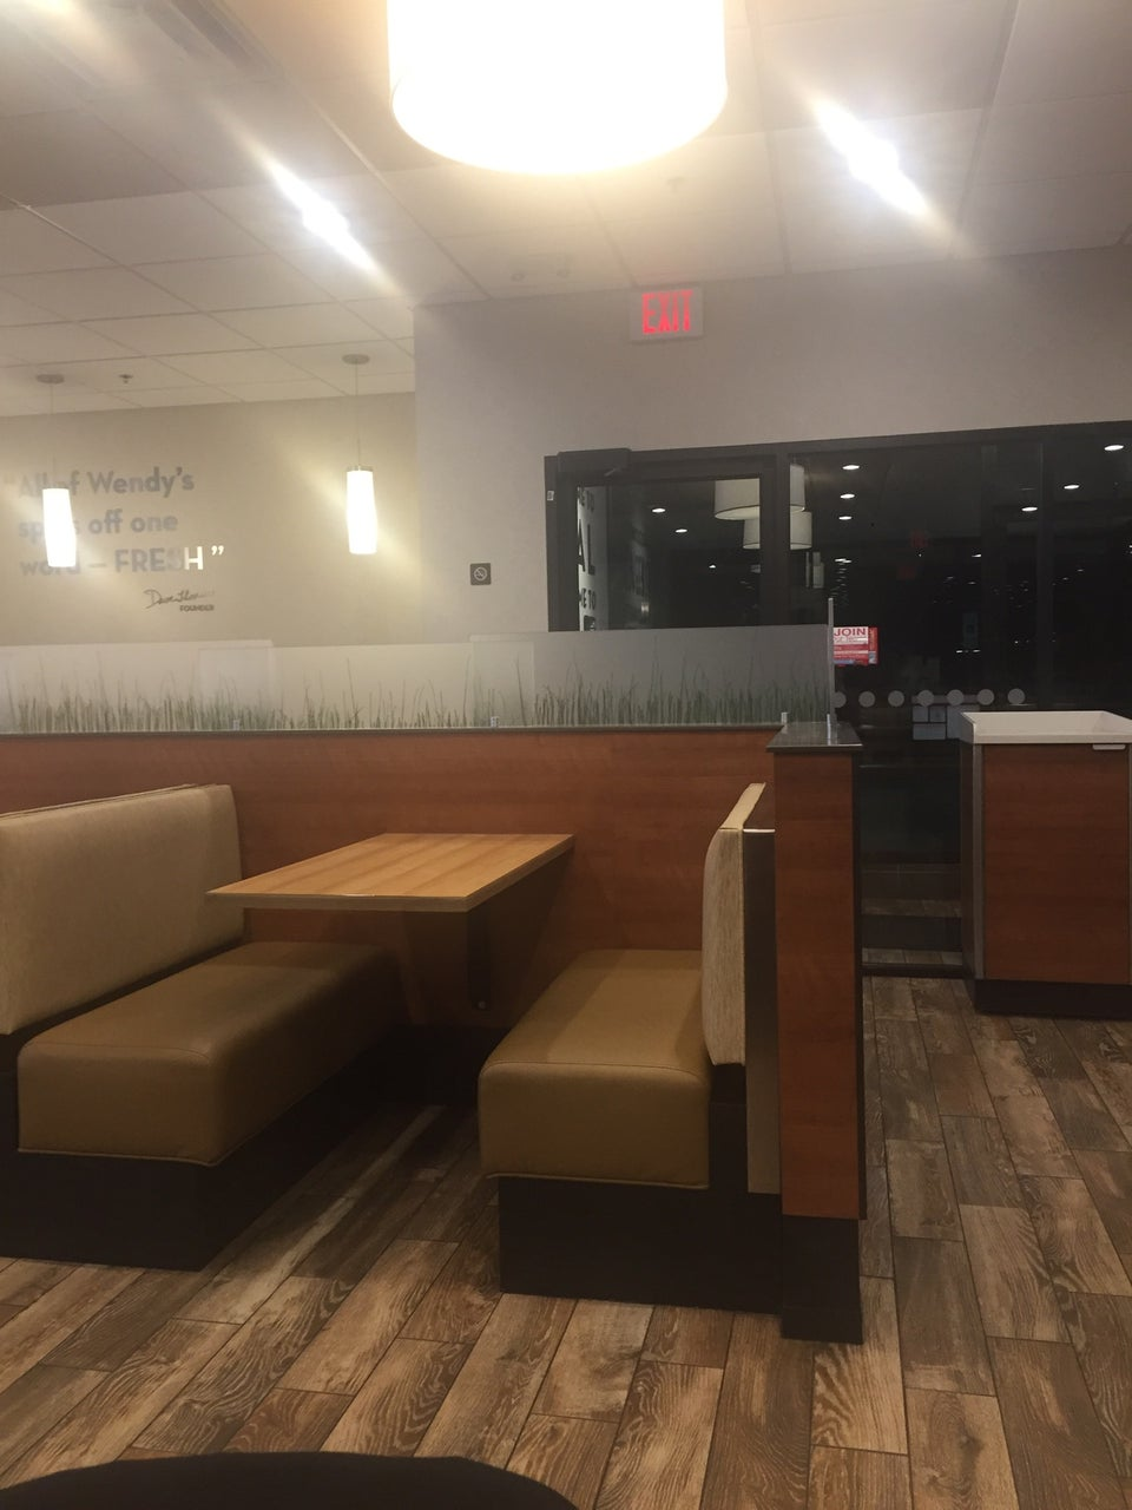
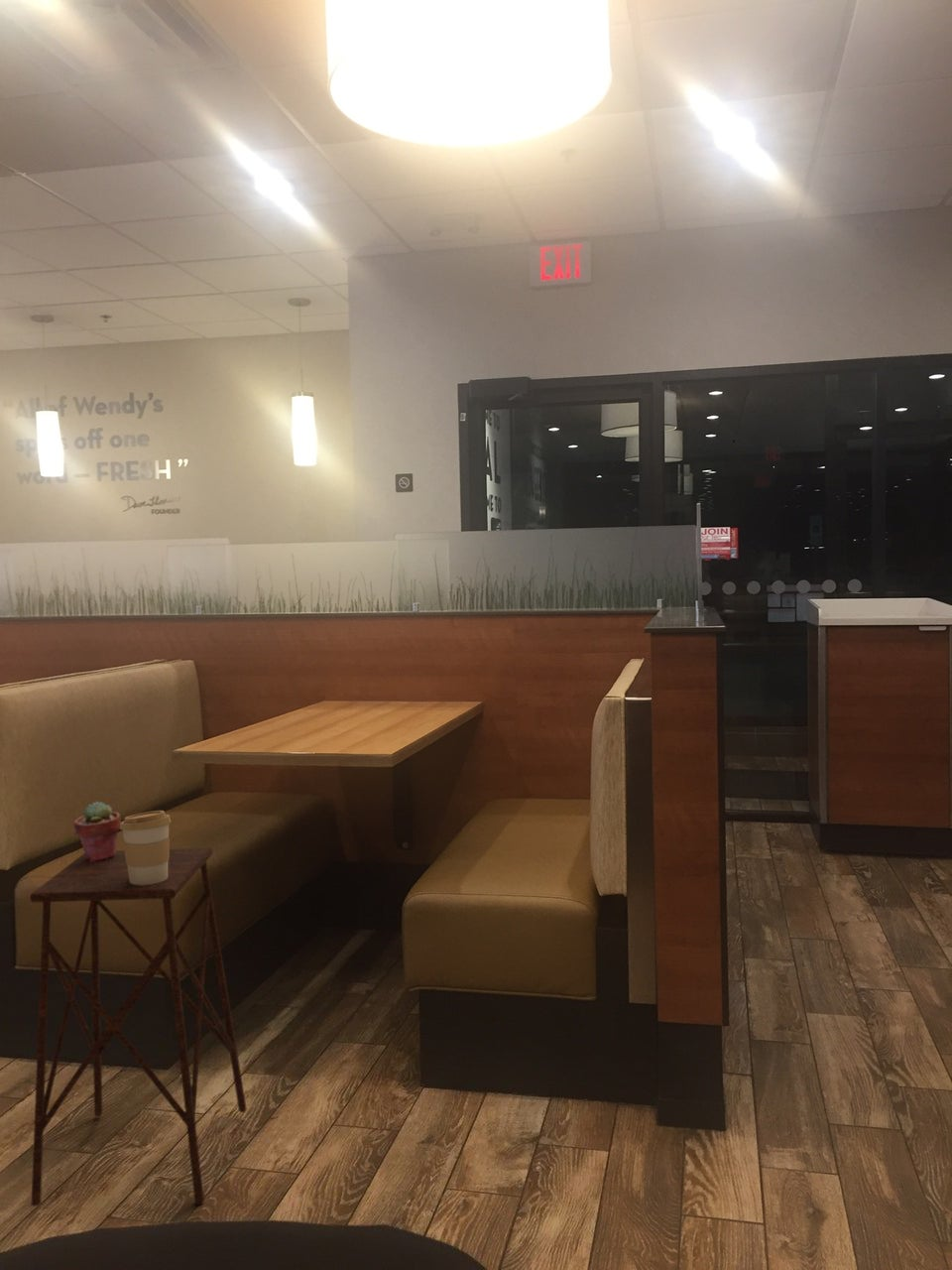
+ side table (130, 1010)
+ potted succulent (98, 827)
+ coffee cup (147, 844)
